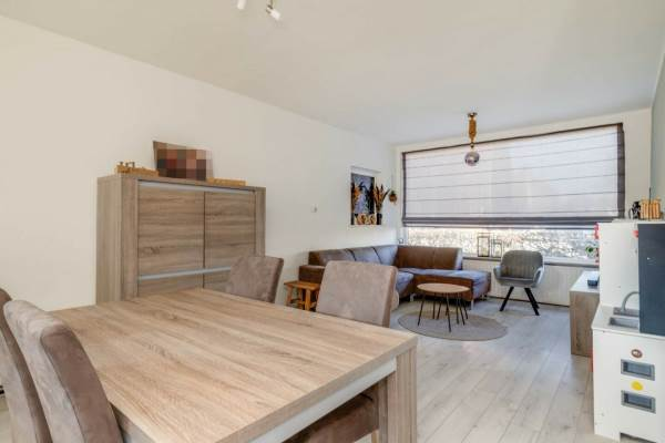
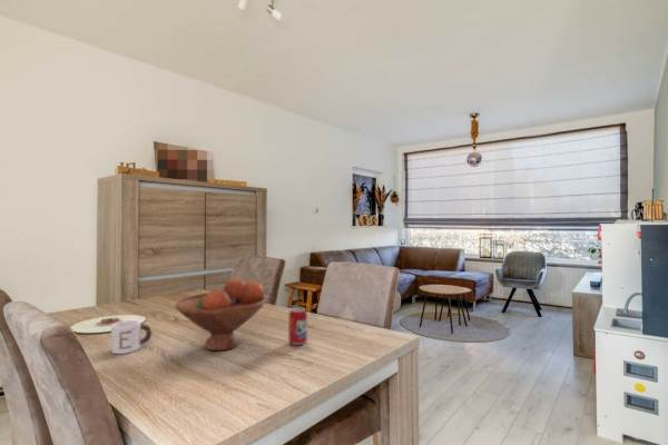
+ beverage can (297, 326)
+ fruit bowl (222, 314)
+ plate (109, 319)
+ mug (131, 335)
